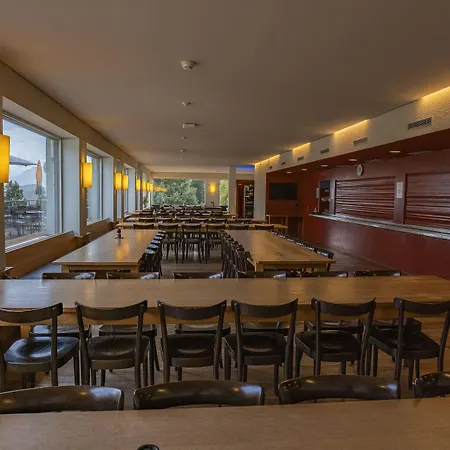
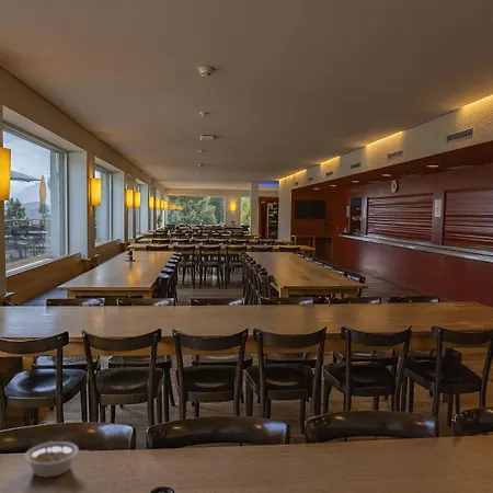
+ legume (54, 458)
